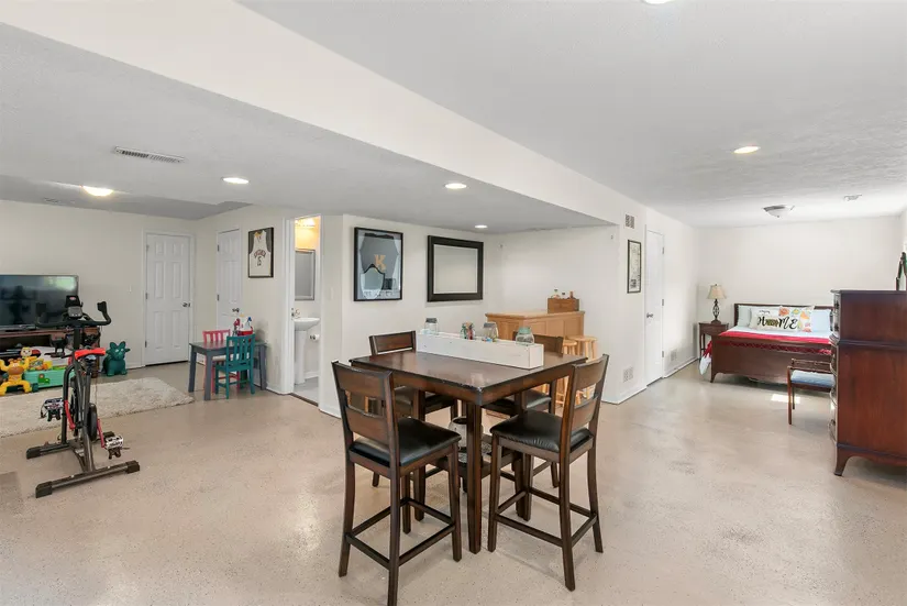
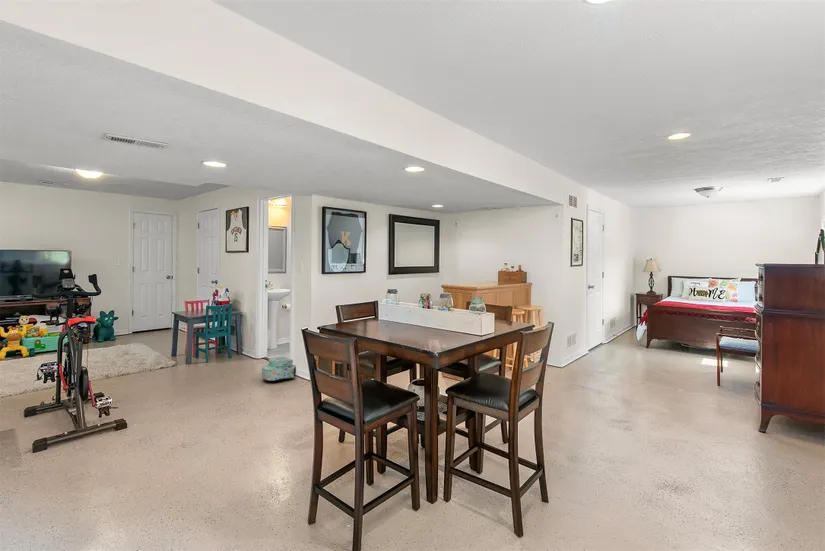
+ backpack (278, 368)
